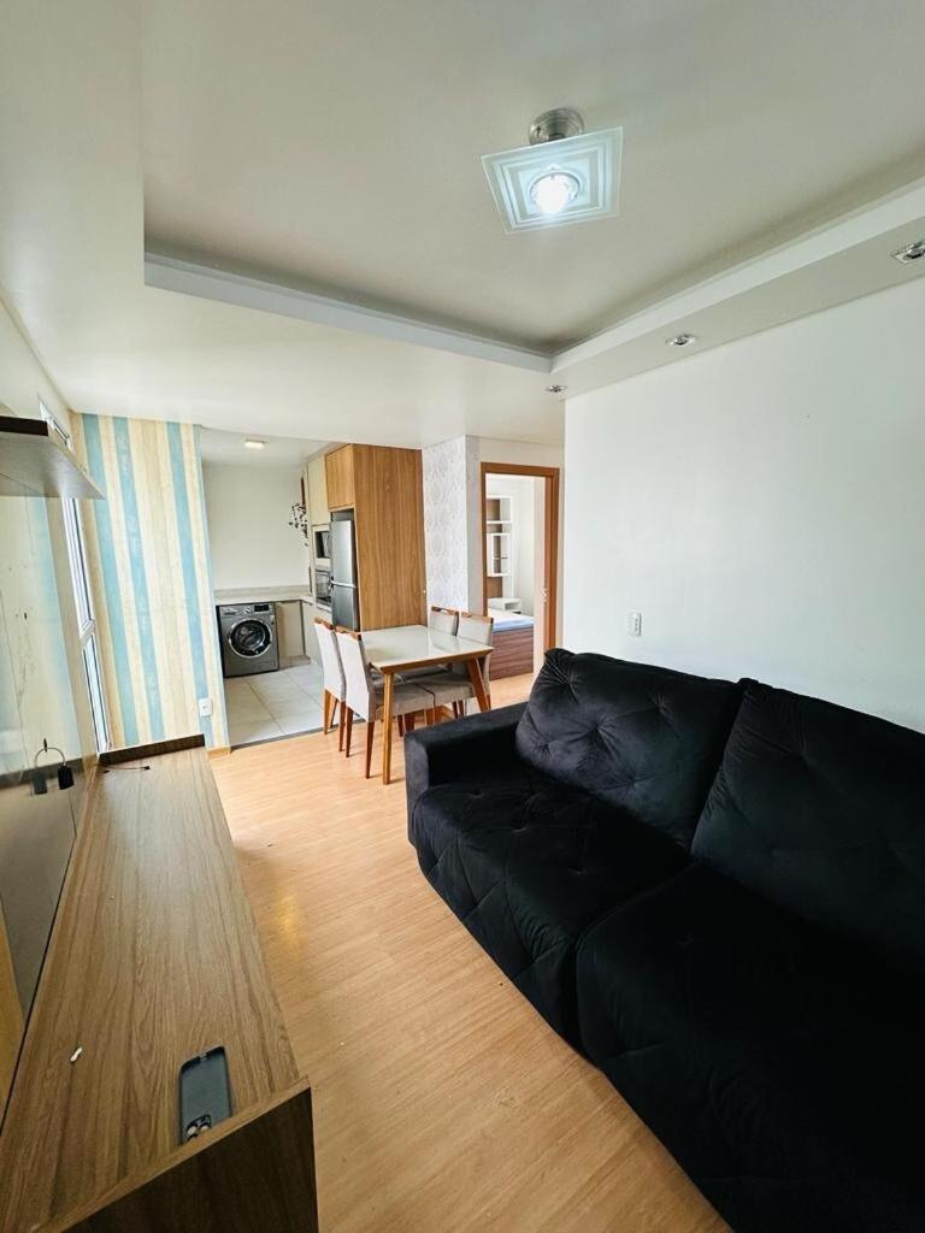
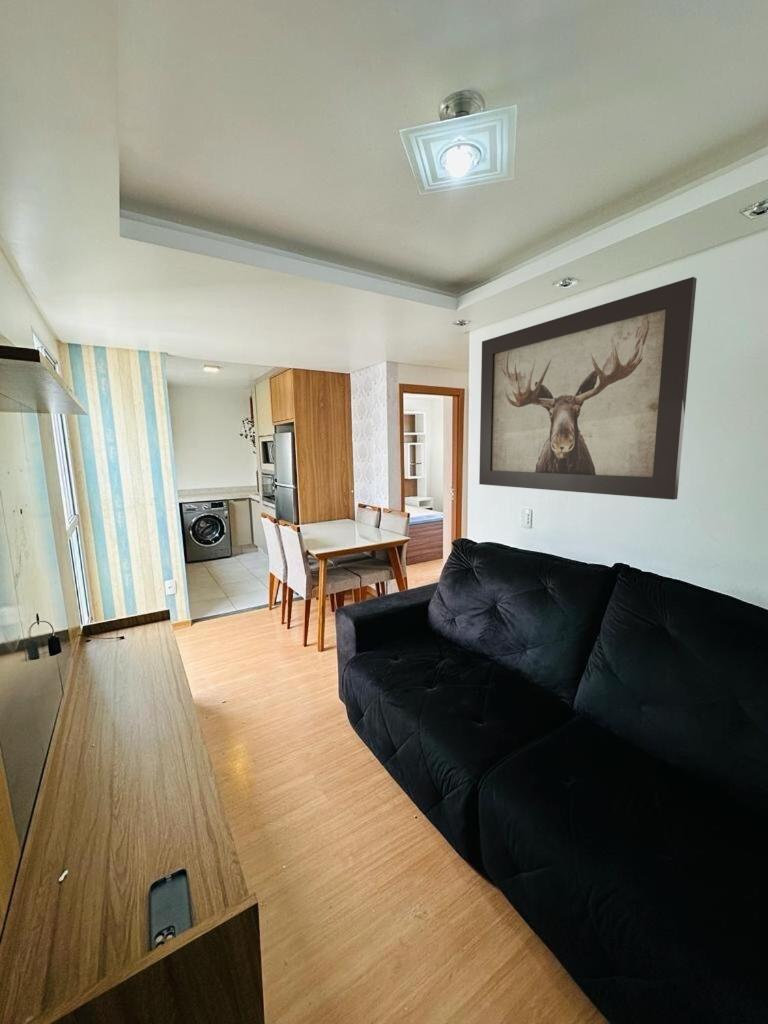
+ wall art (561, 406)
